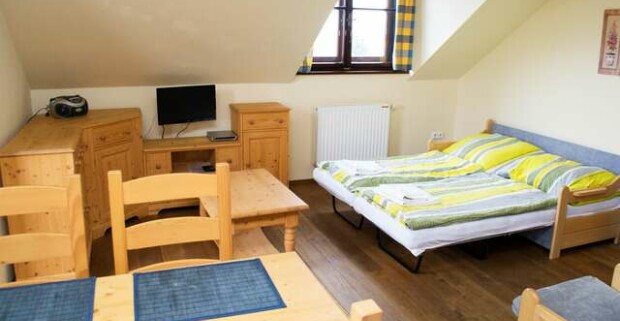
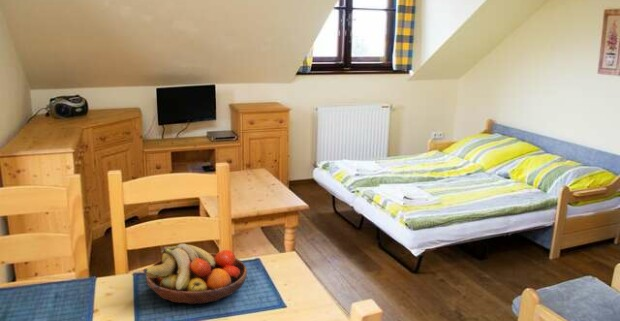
+ fruit bowl (196, 267)
